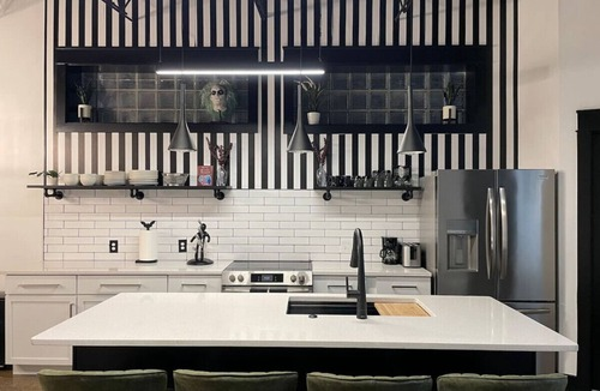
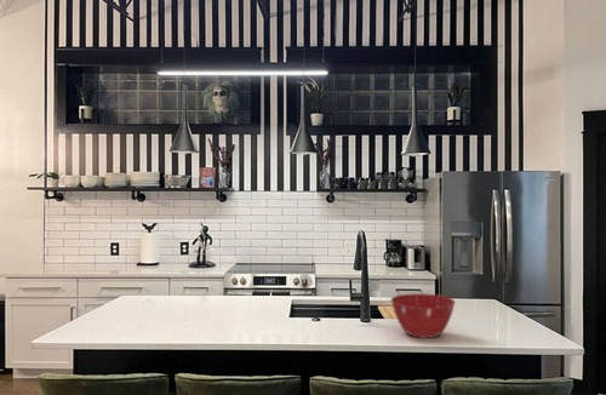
+ mixing bowl (422, 316)
